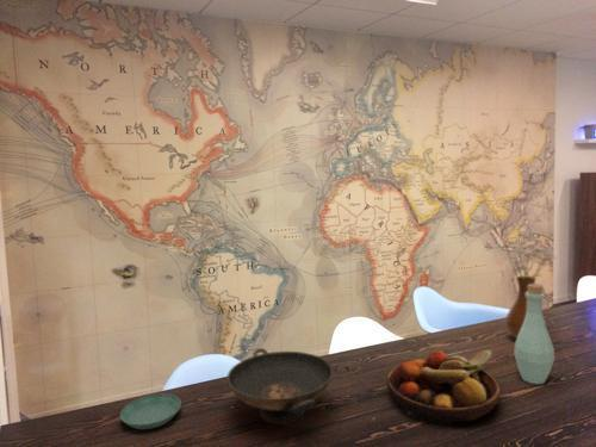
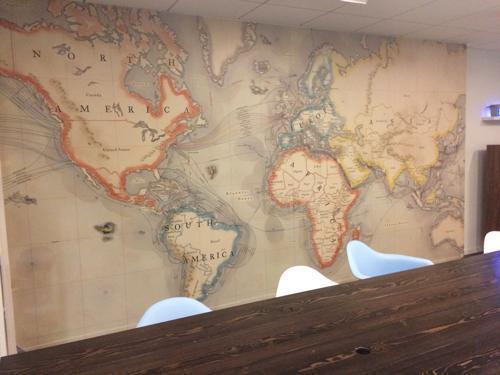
- decorative bowl (280, 391)
- fruit bowl (441, 375)
- vase (524, 292)
- bottle (534, 333)
- saucer (151, 412)
